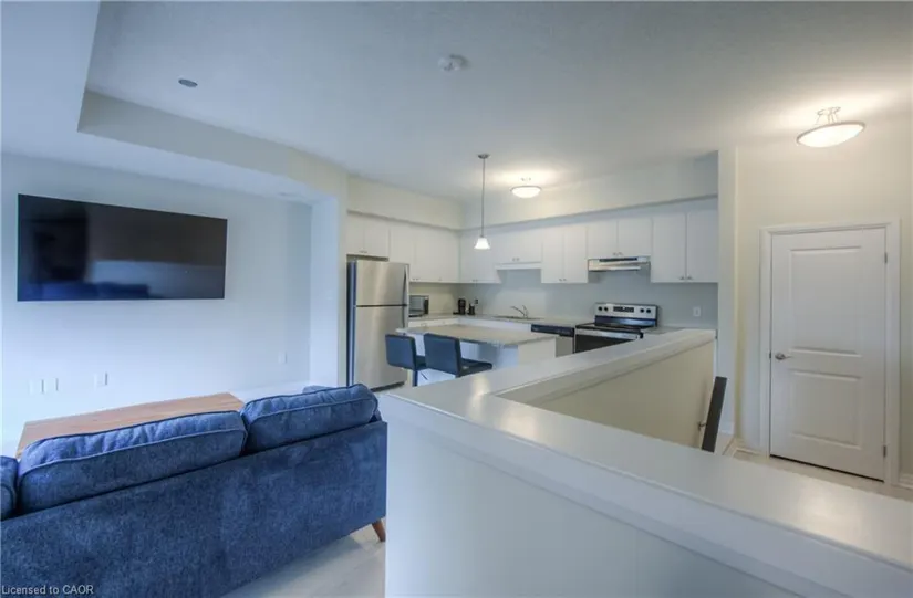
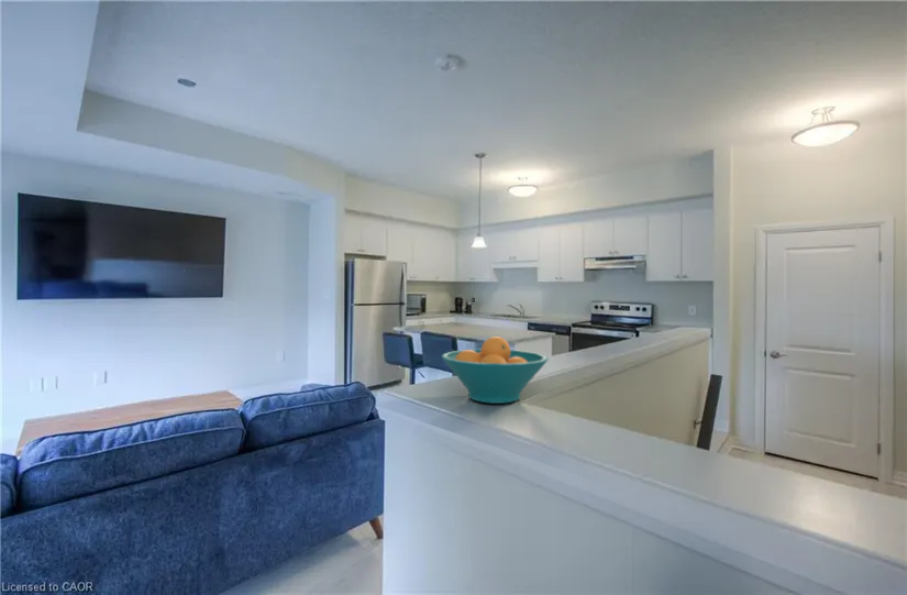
+ fruit bowl (494, 366)
